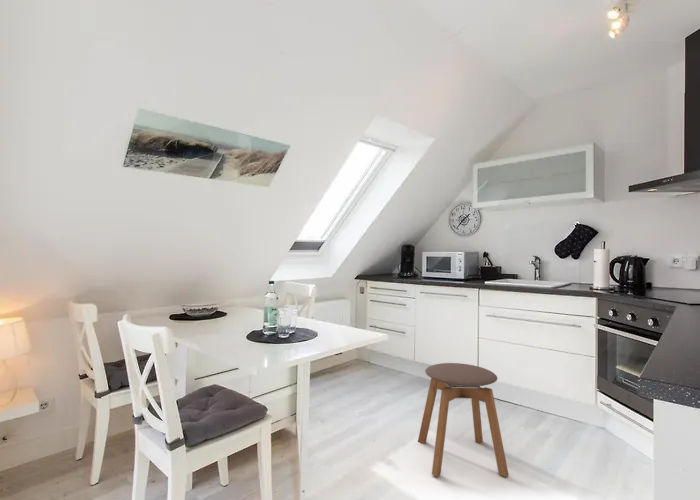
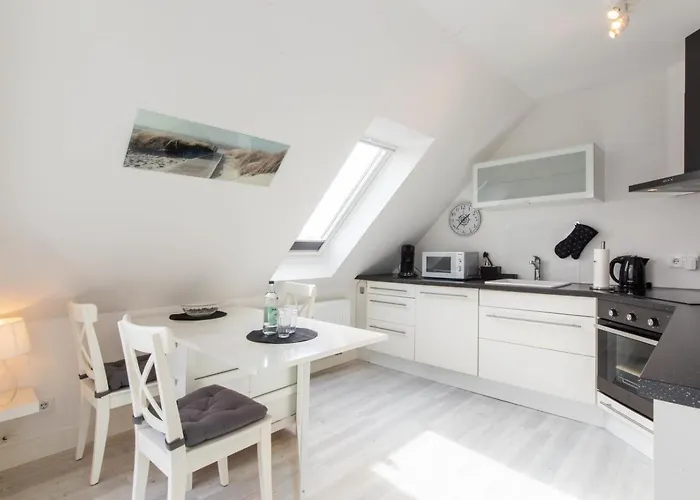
- stool (447, 412)
